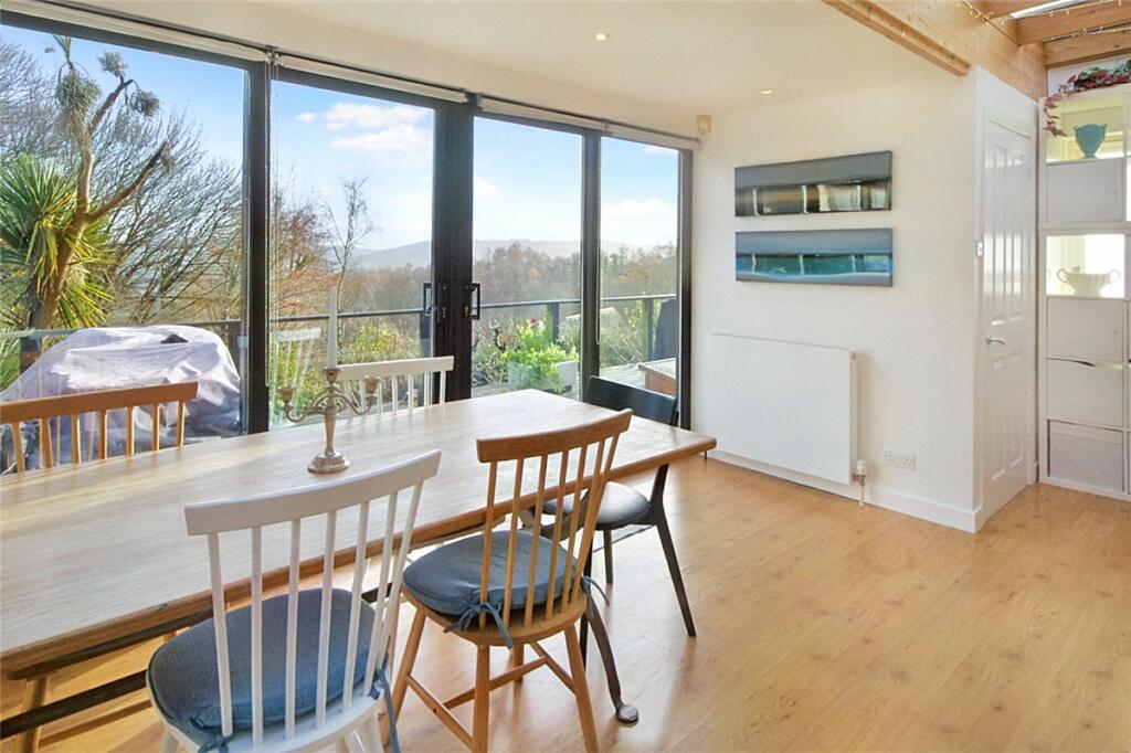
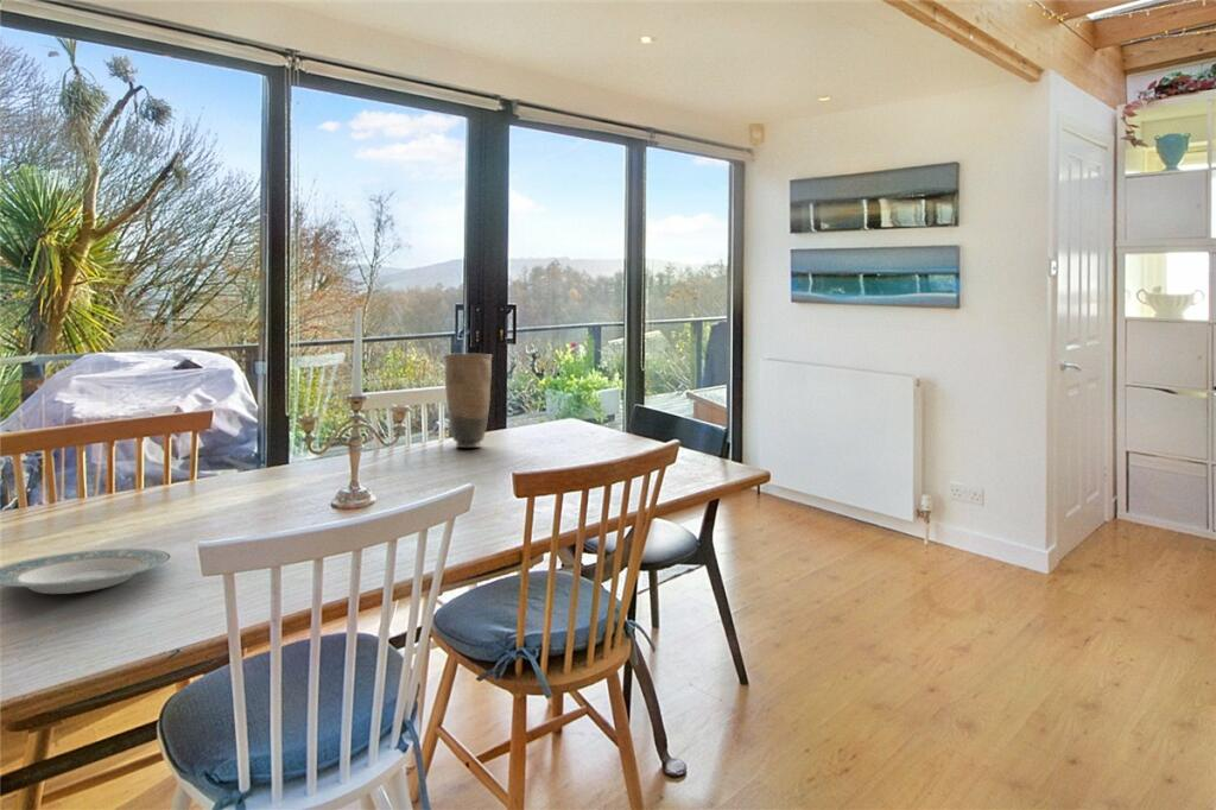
+ plate (81, 571)
+ vase (468, 400)
